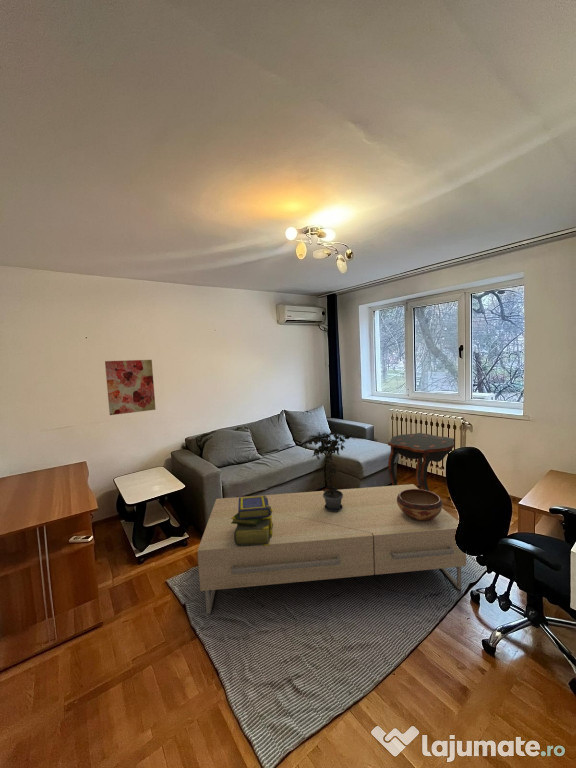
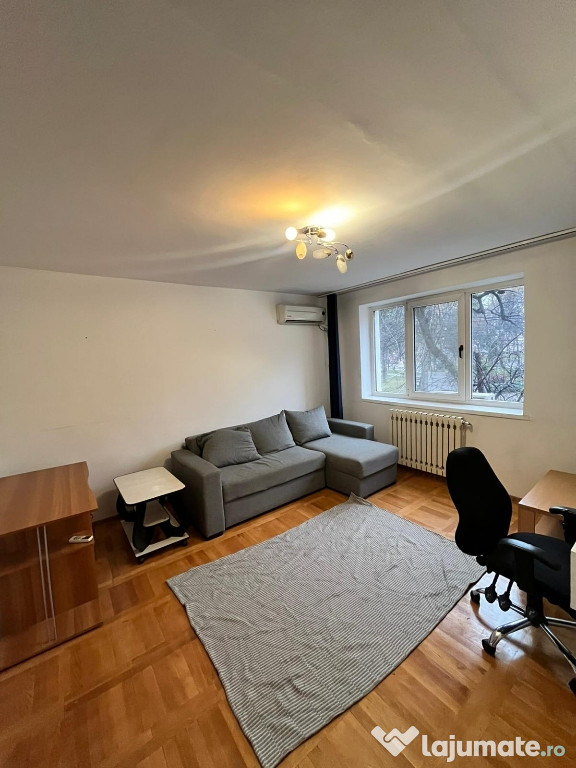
- wall art (131, 386)
- stack of books (253, 517)
- potted plant (330, 467)
- decorative bowl (419, 505)
- coffee table (326, 540)
- side table (421, 469)
